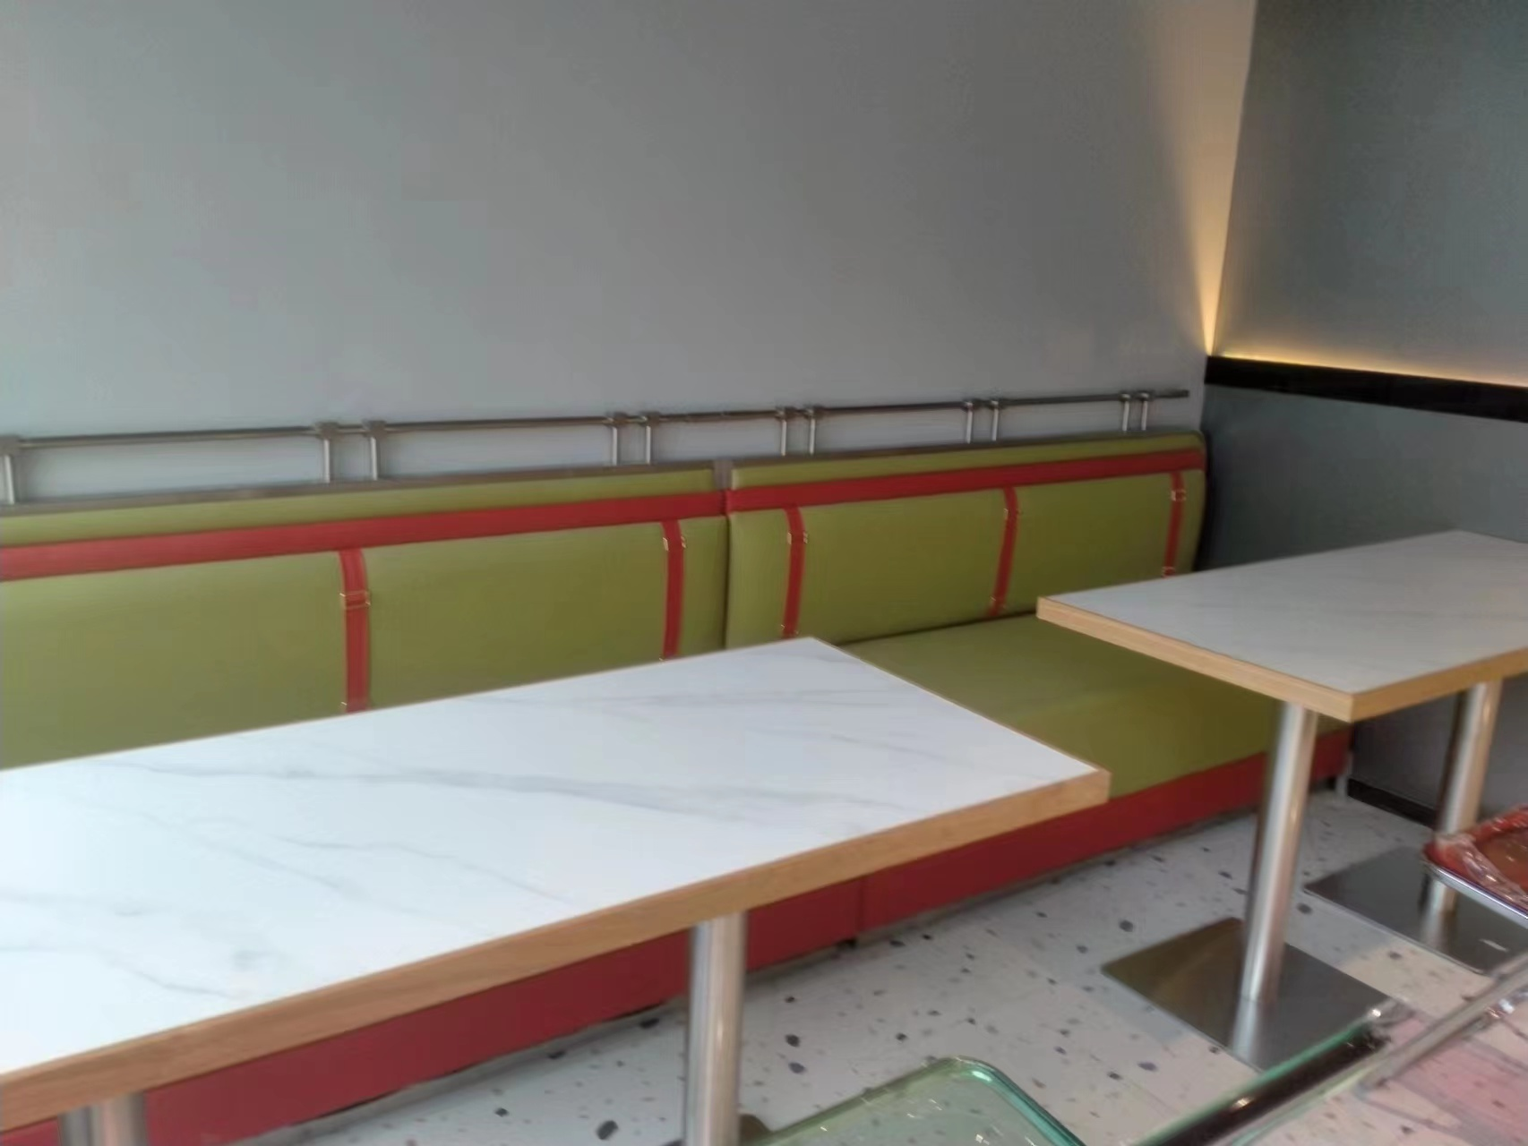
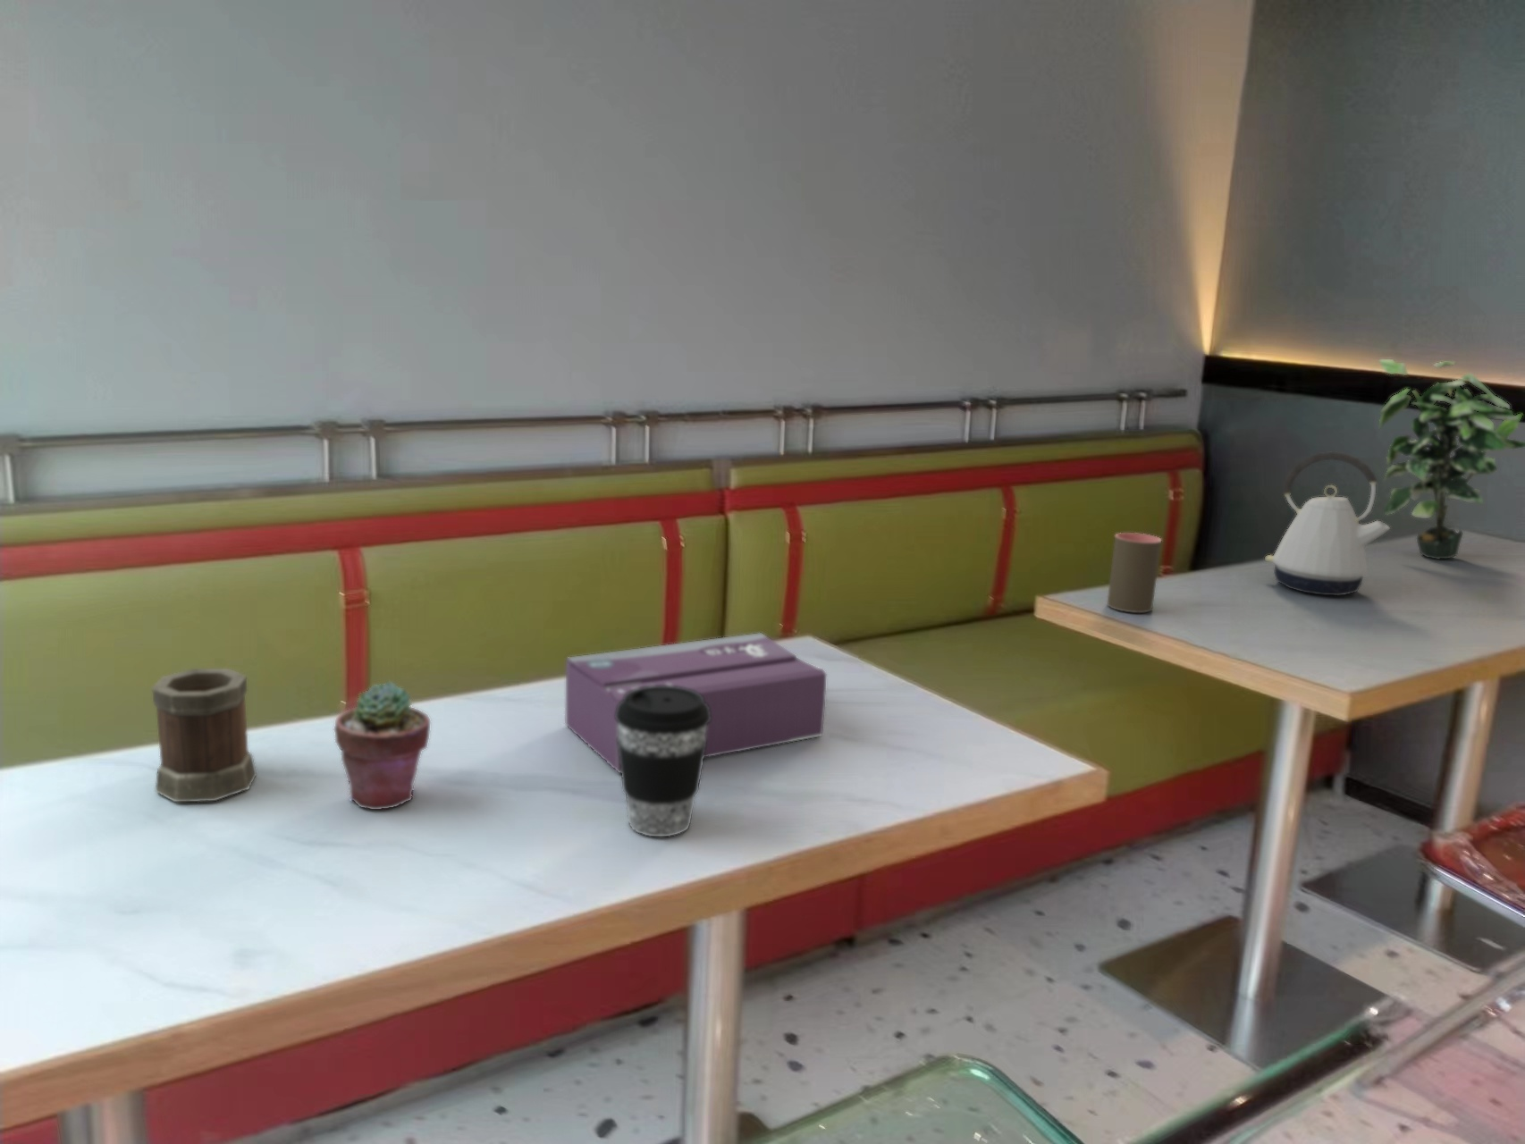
+ cup (1133, 572)
+ tissue box (697, 692)
+ coffee cup (661, 762)
+ potted plant (1441, 463)
+ mug (201, 728)
+ kettle (1329, 522)
+ potted succulent (382, 741)
